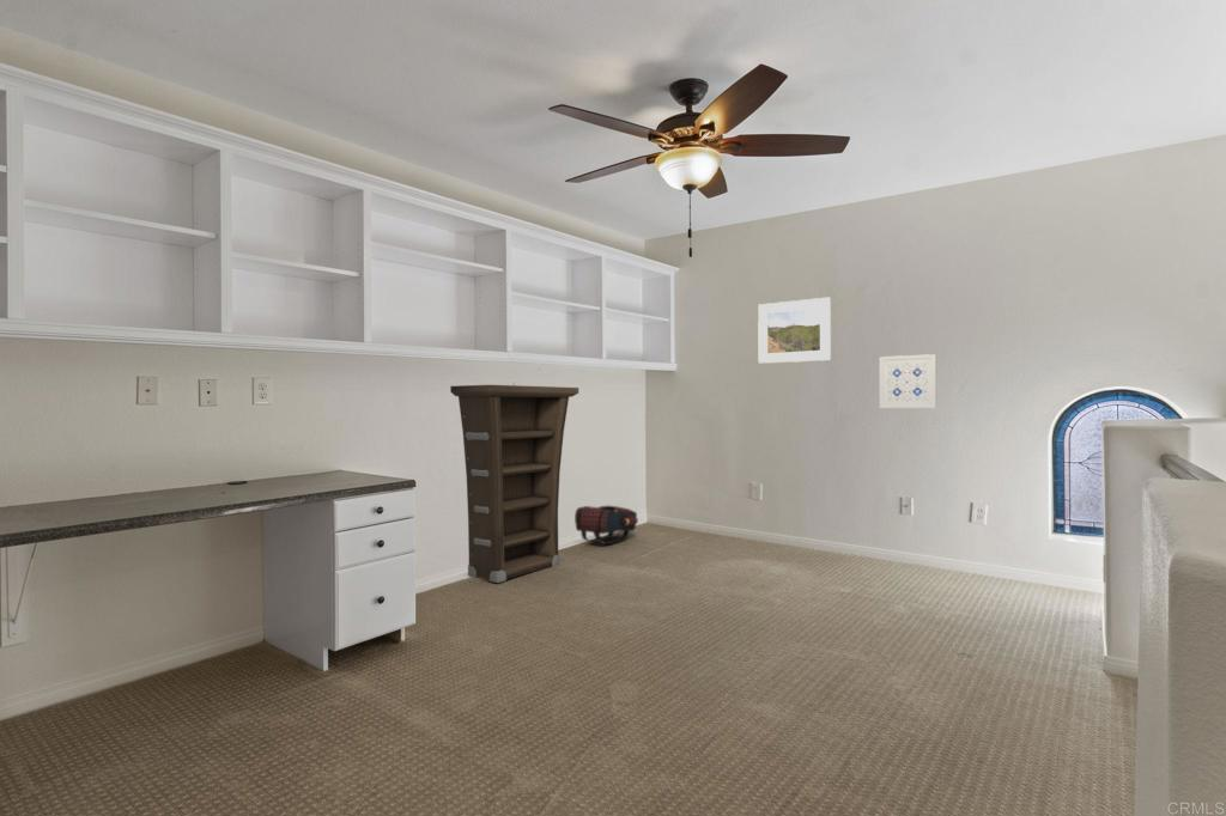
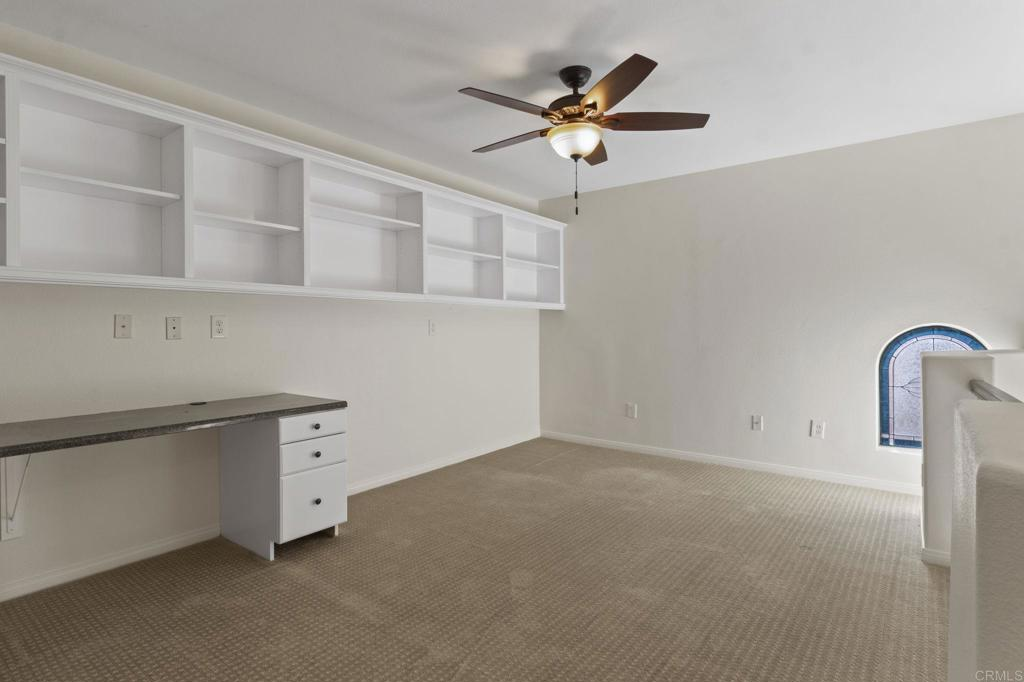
- satchel (608, 523)
- wall art (906, 382)
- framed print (793, 331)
- cabinet (517, 479)
